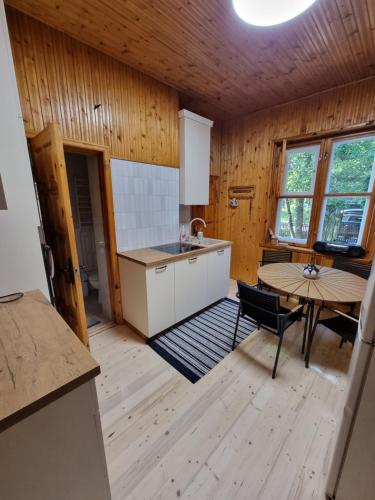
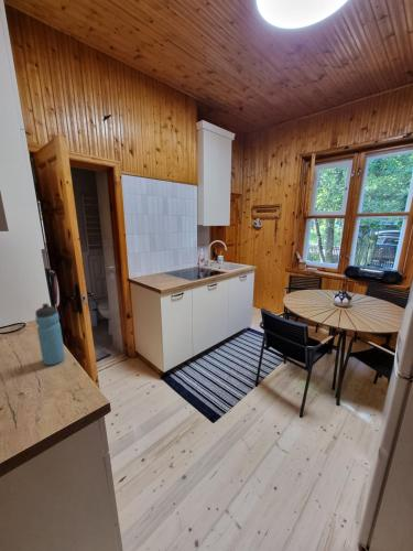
+ water bottle (50, 333)
